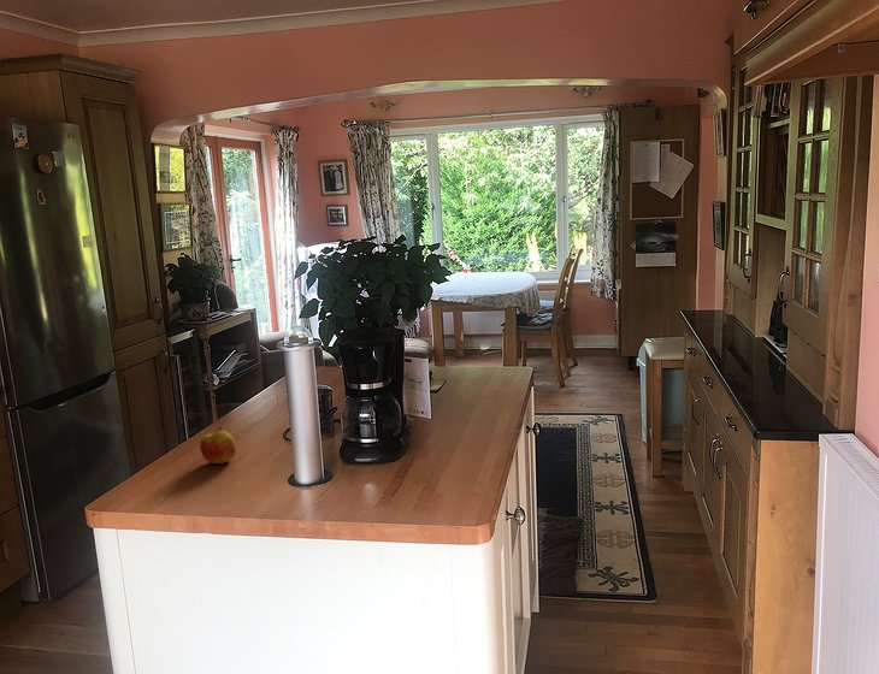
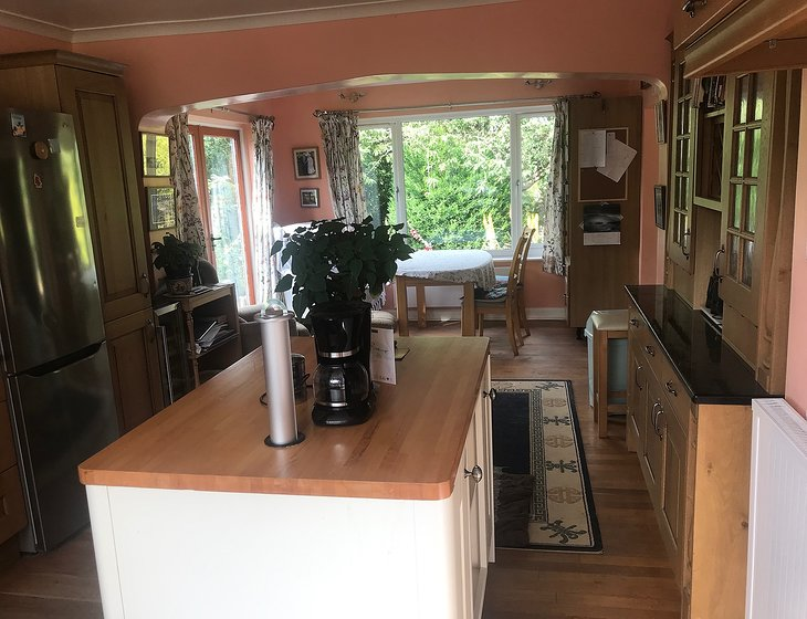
- apple (217, 444)
